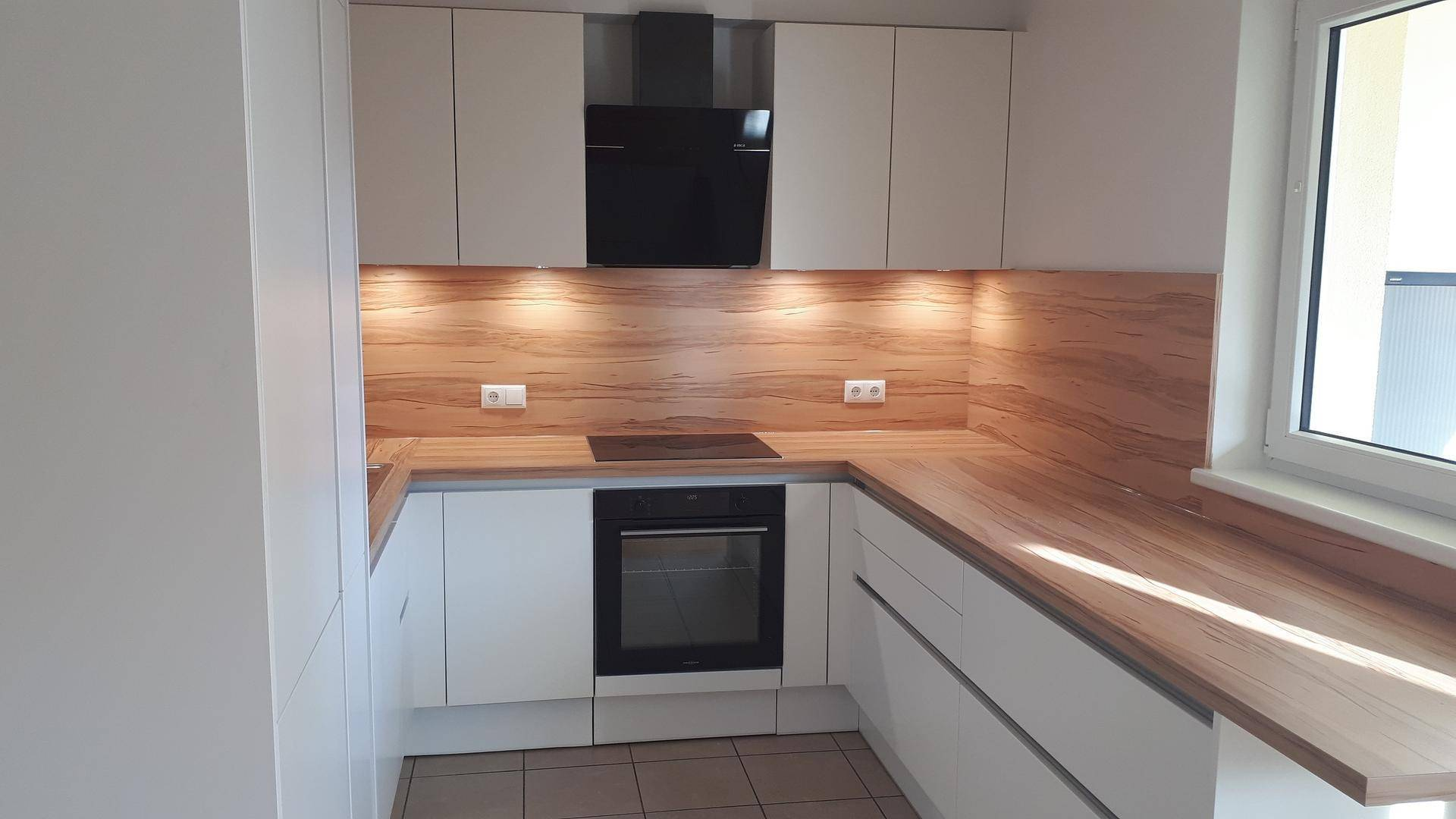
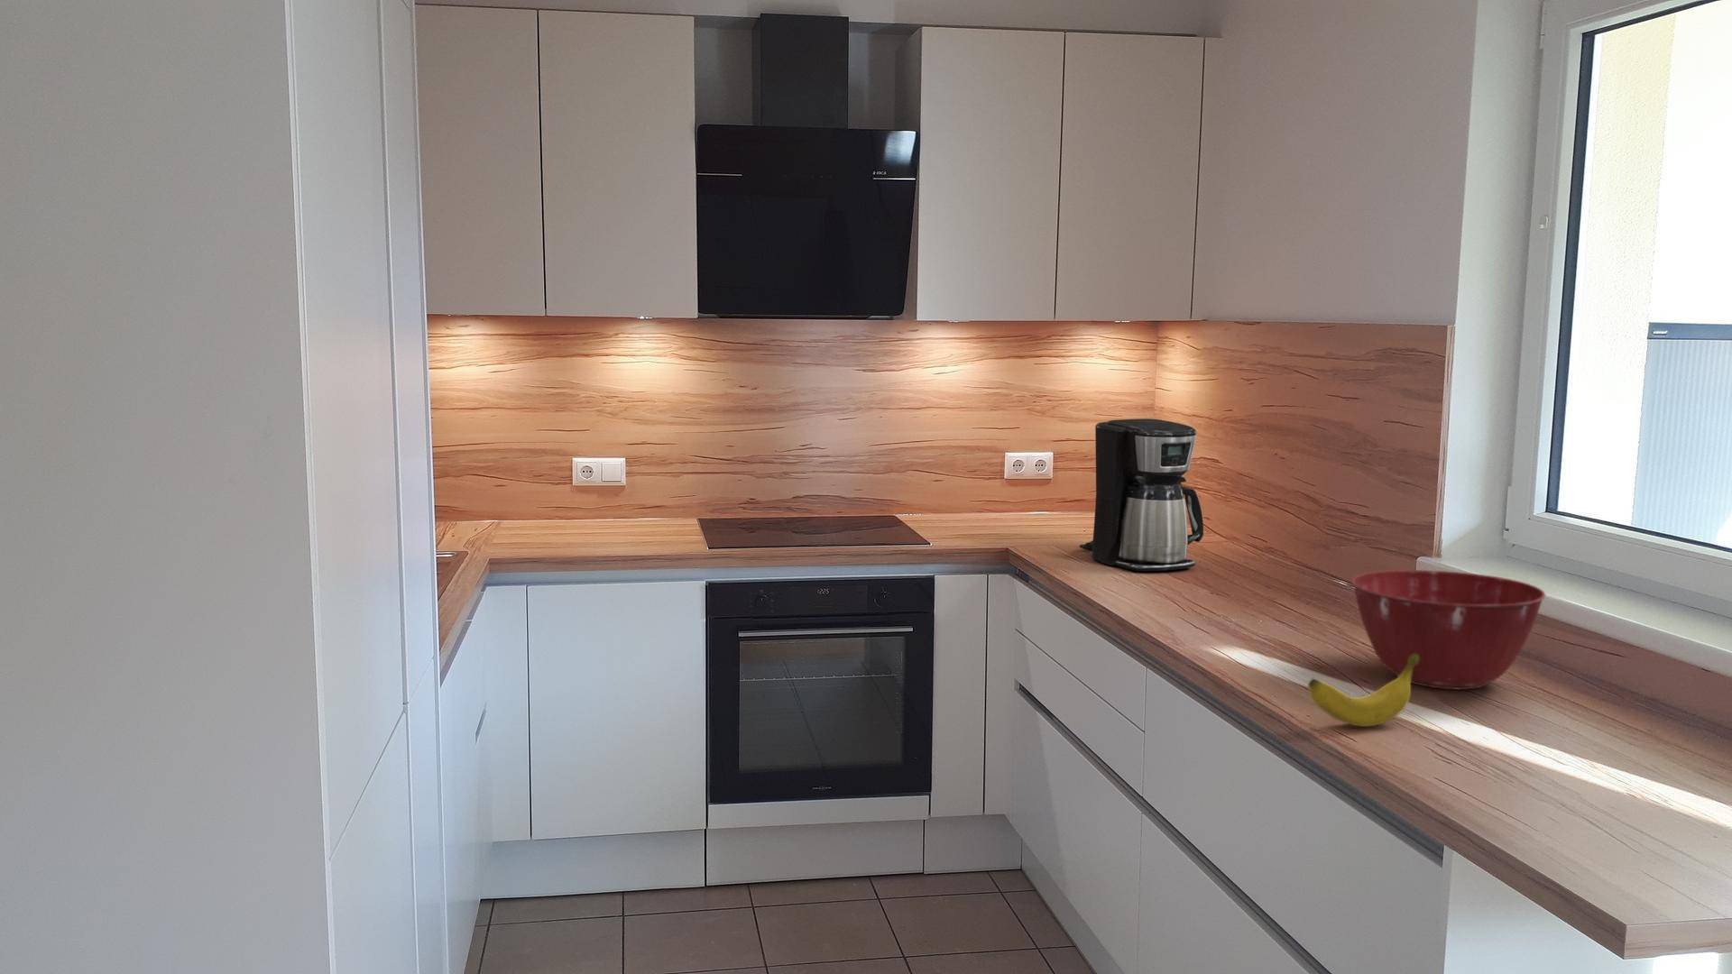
+ mixing bowl (1443, 631)
+ coffee maker (1146, 491)
+ banana (1366, 696)
